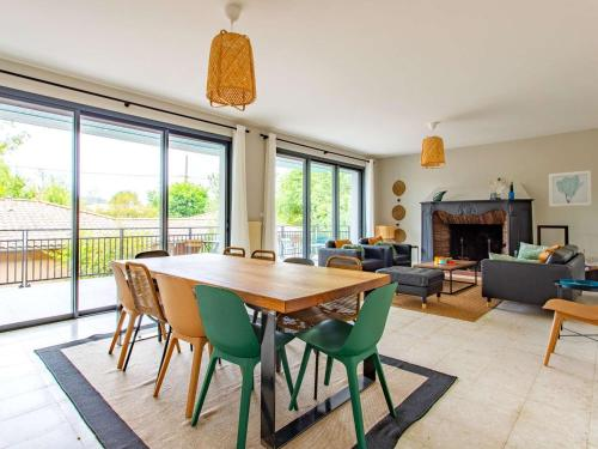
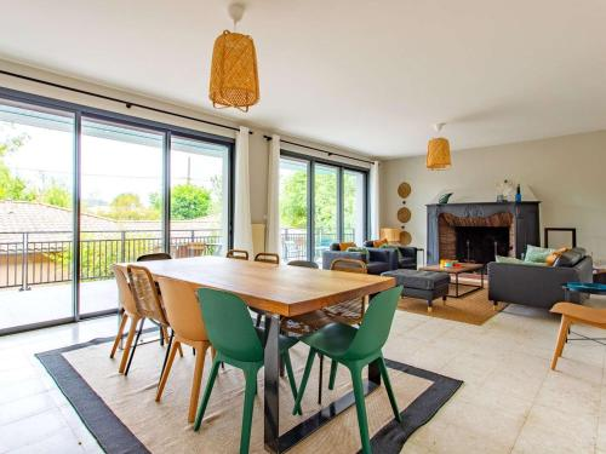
- wall art (569, 188)
